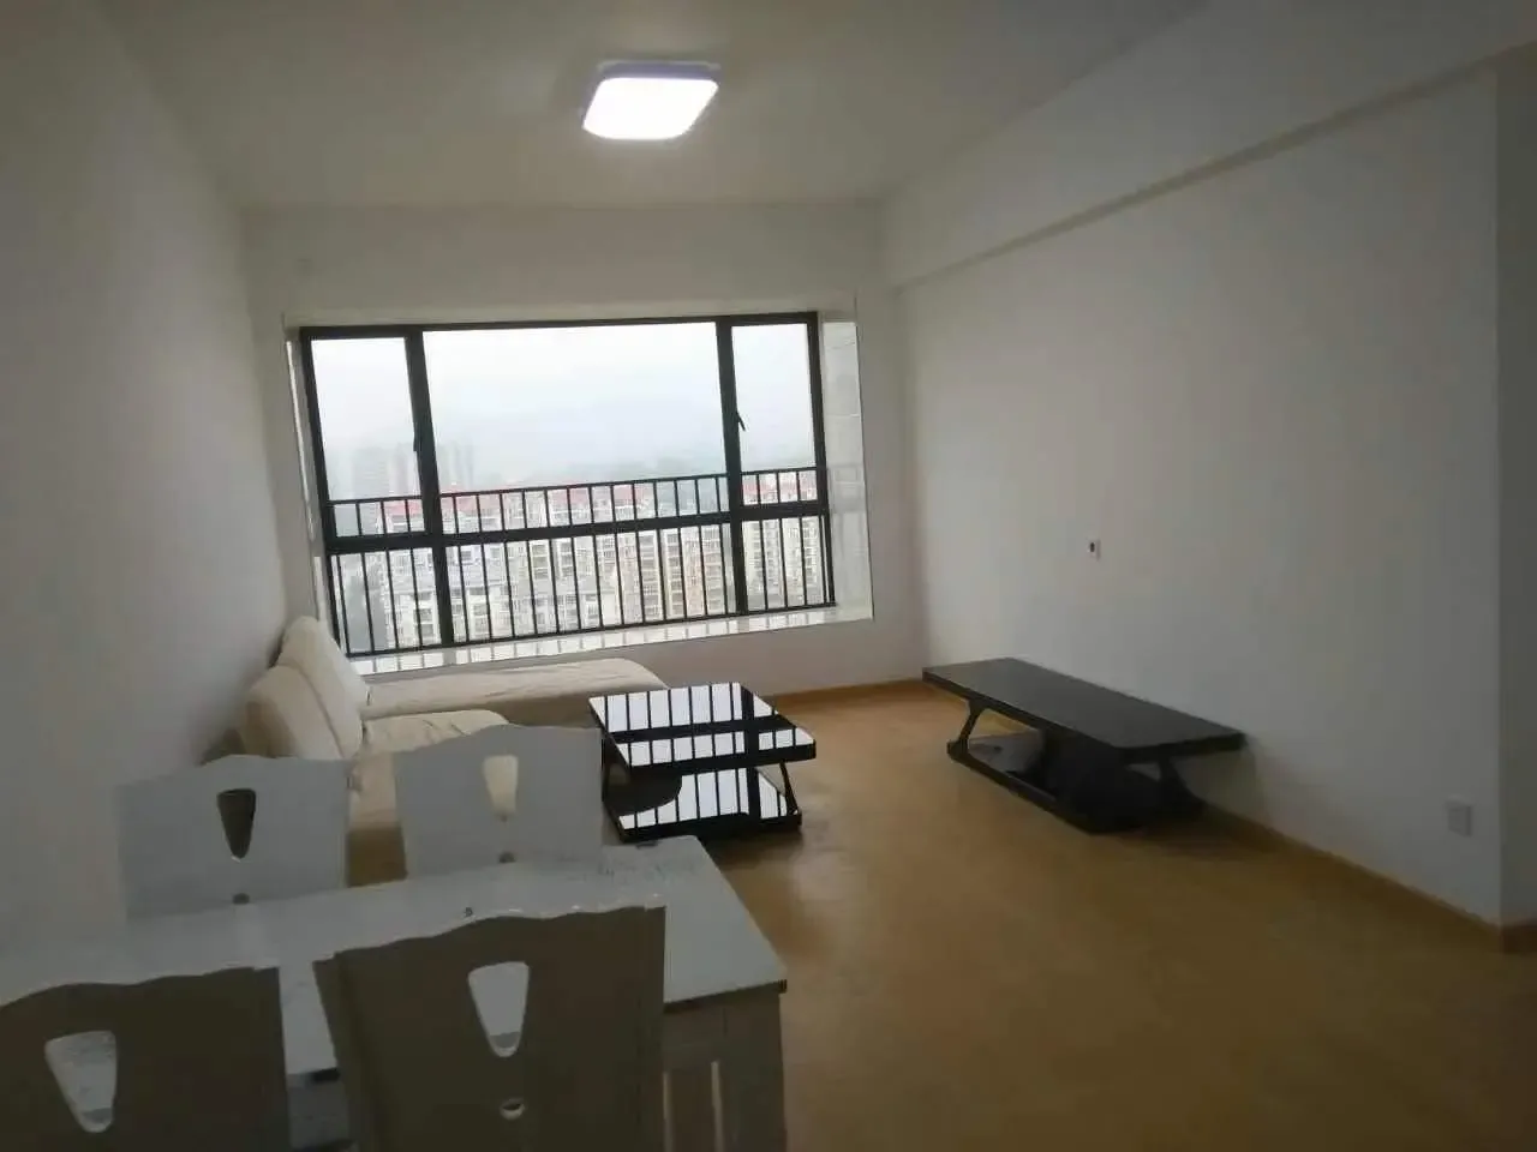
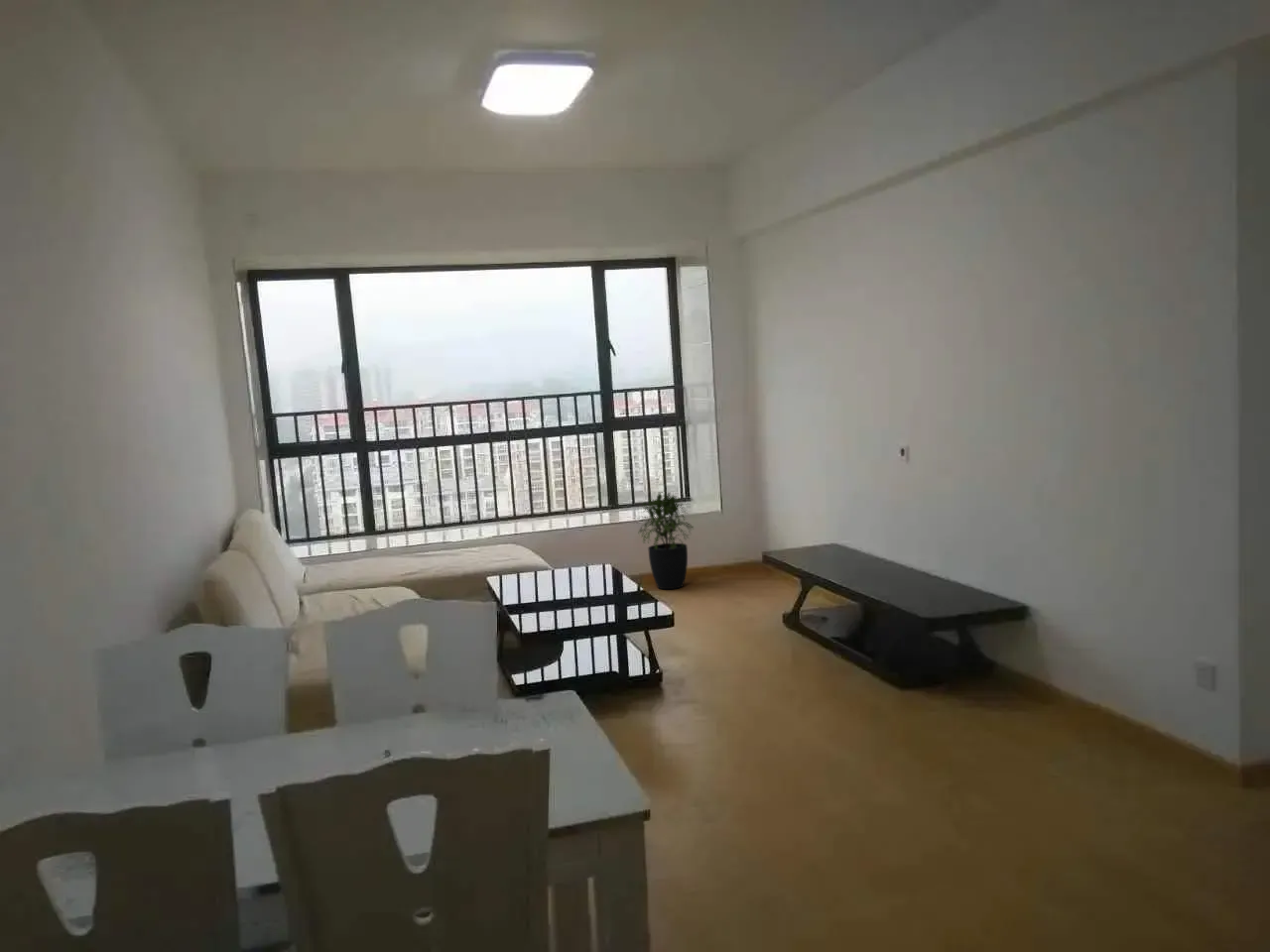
+ potted plant (663, 538)
